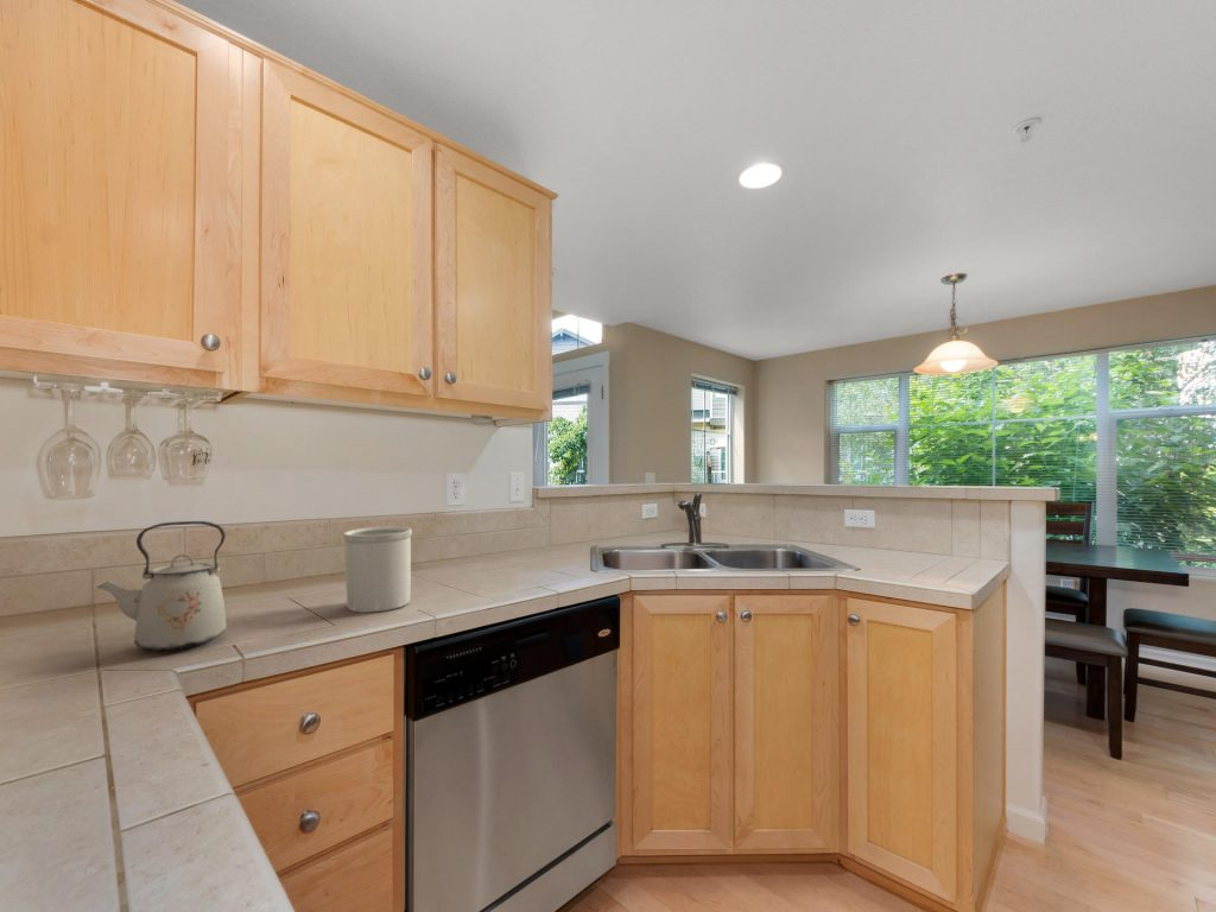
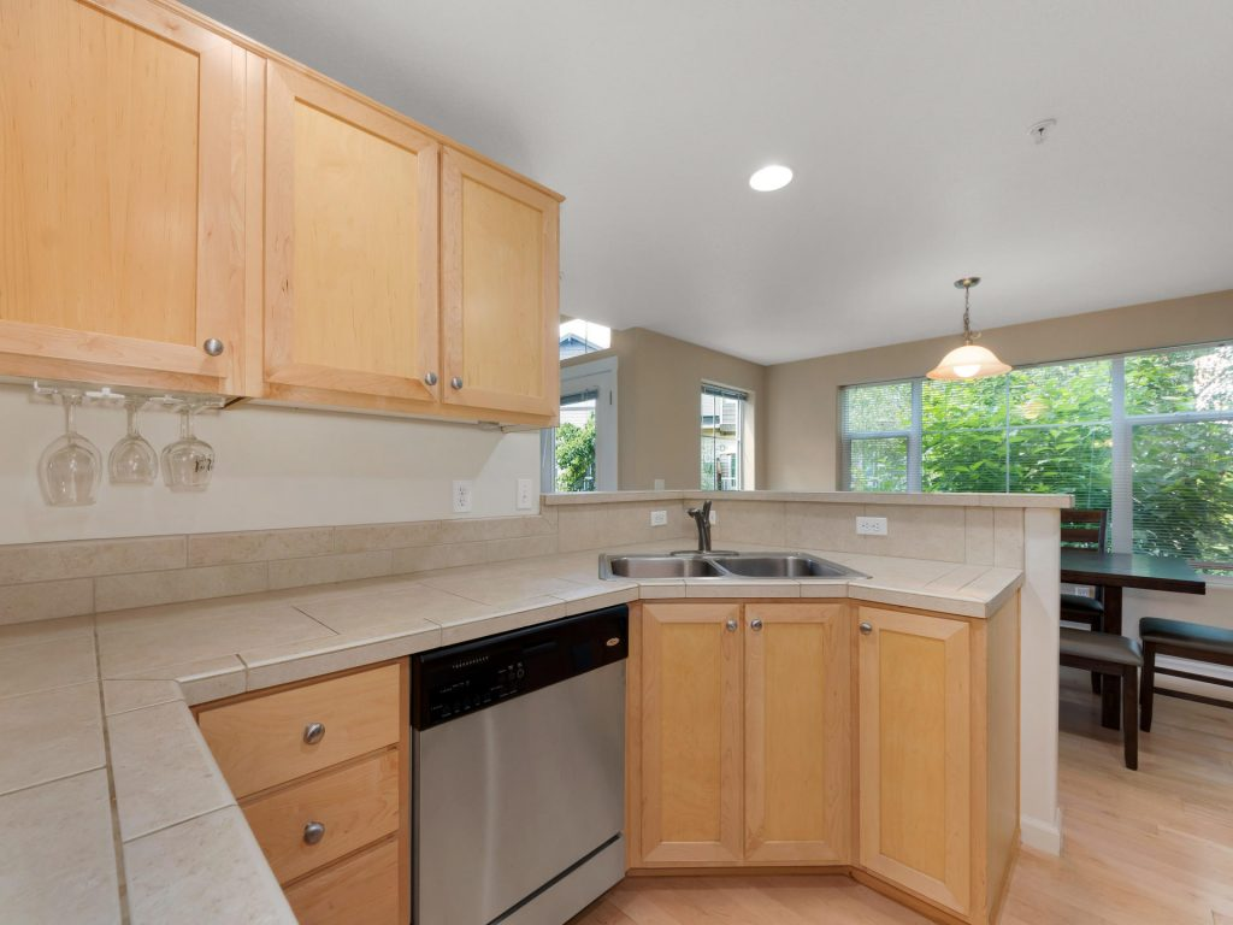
- utensil holder (378, 566)
- kettle (164, 583)
